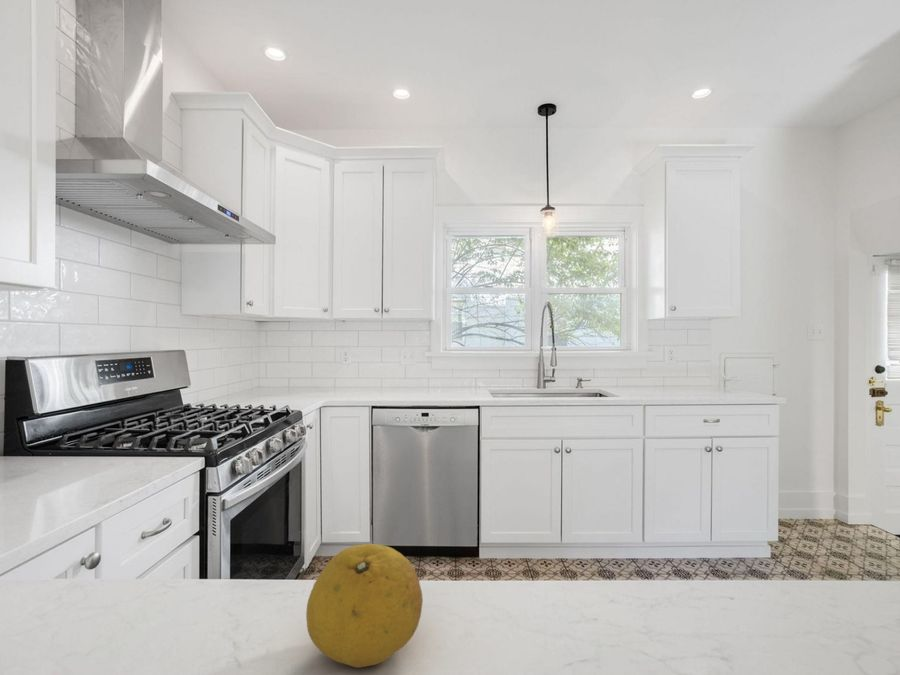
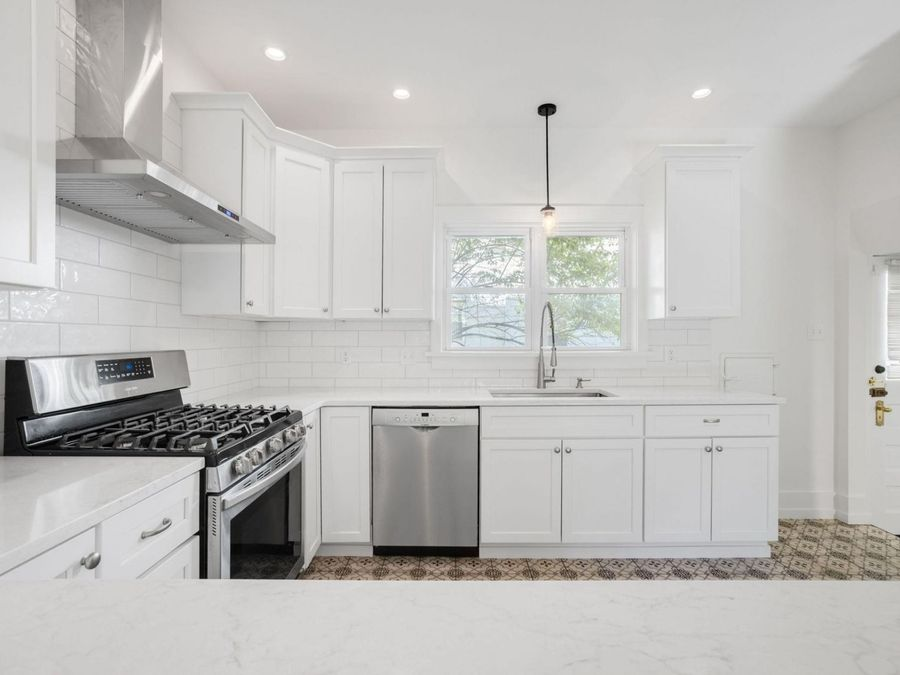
- fruit (366, 598)
